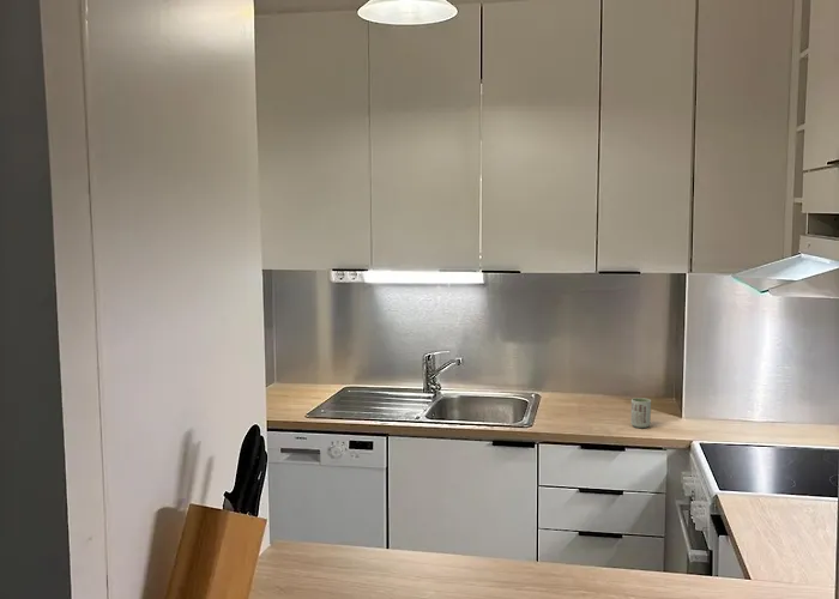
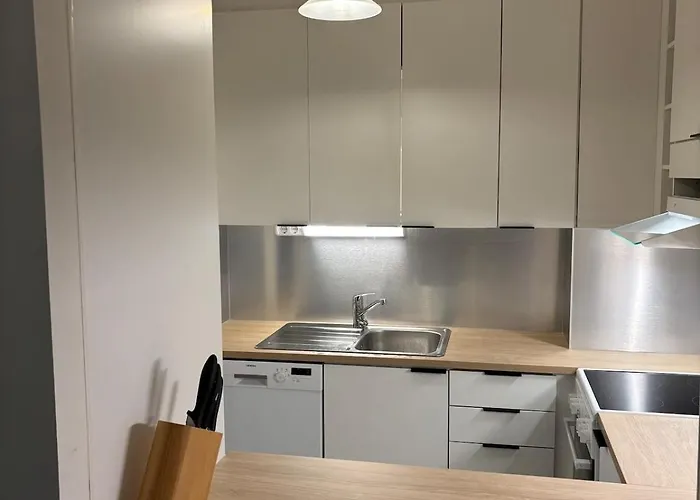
- cup (640, 412)
